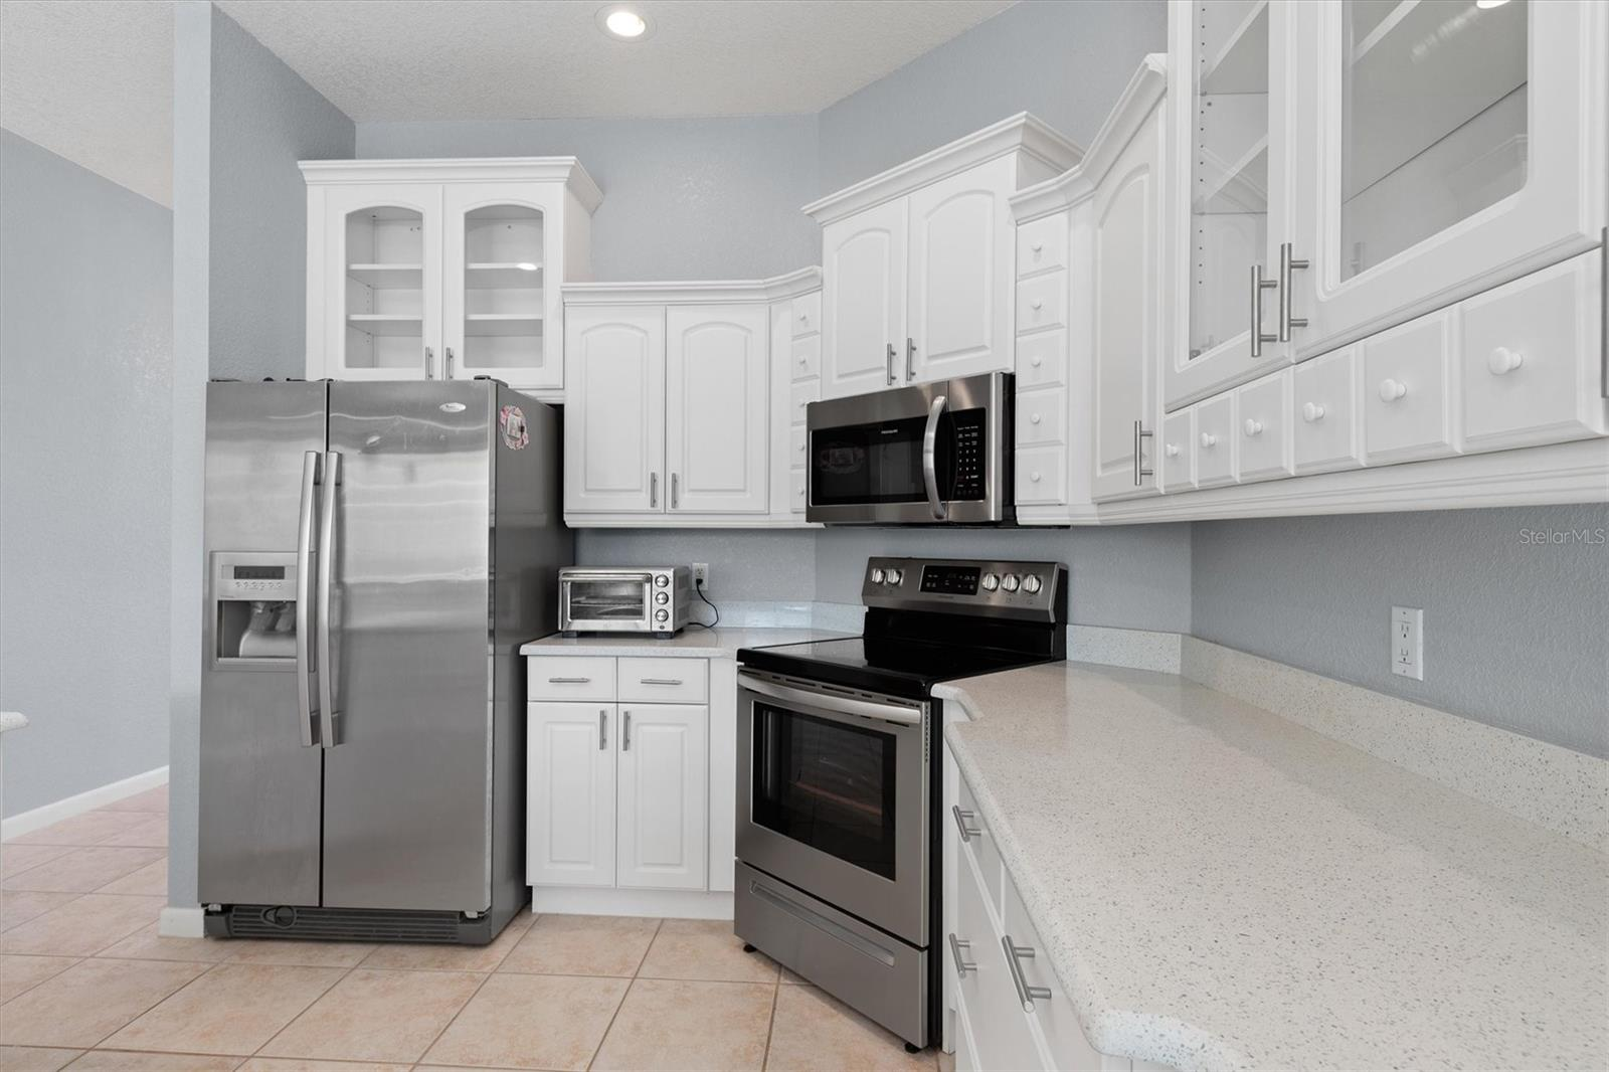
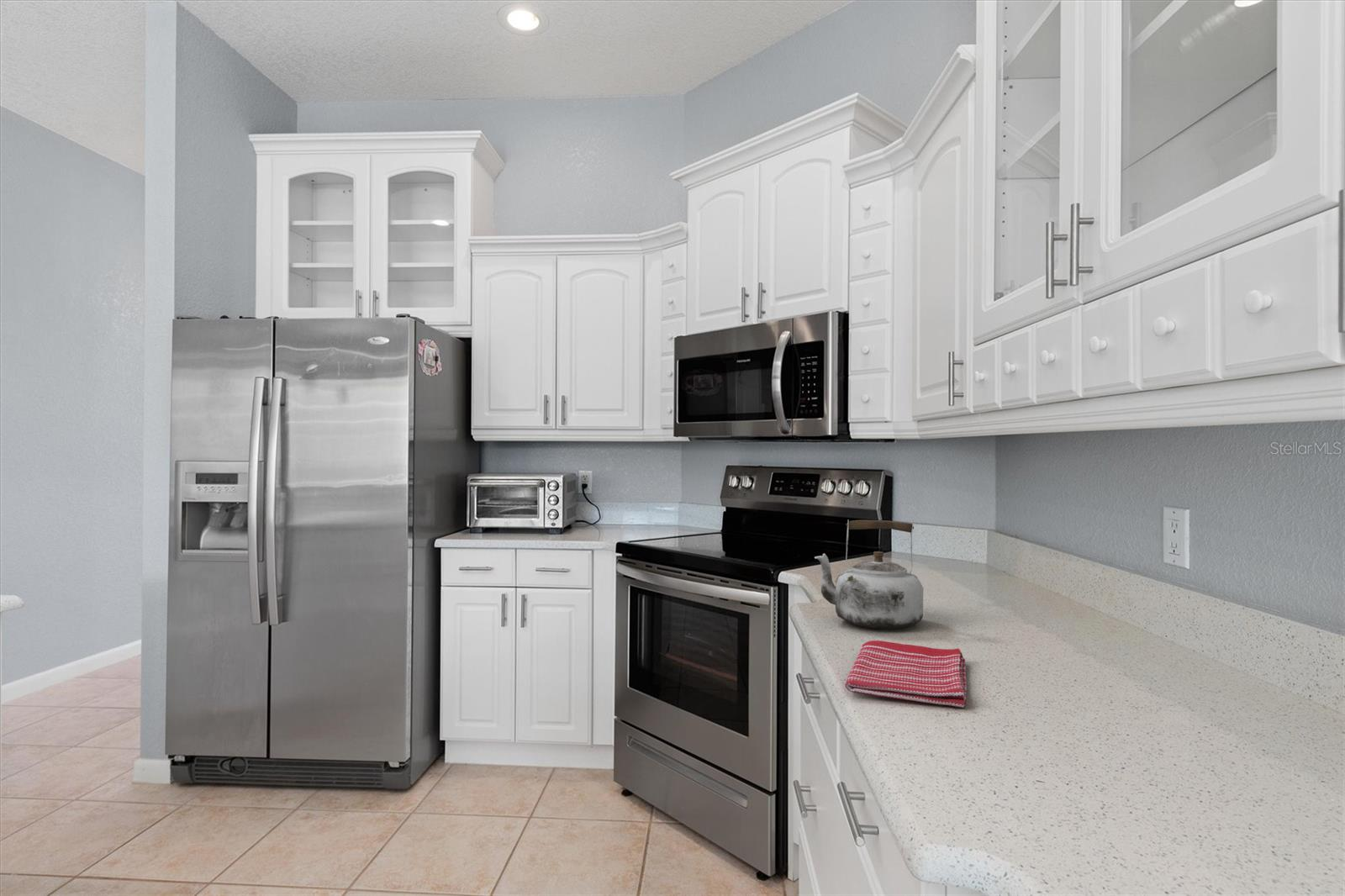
+ kettle (867, 570)
+ dish towel (908, 669)
